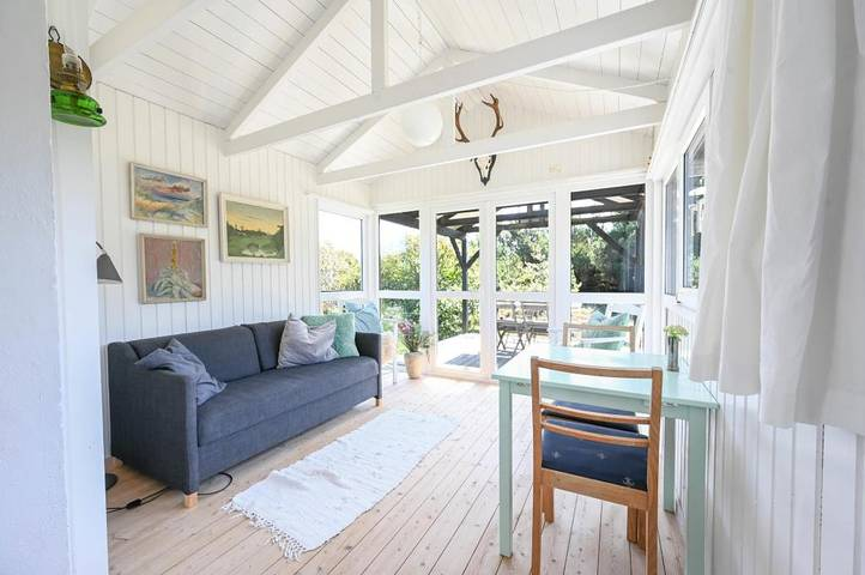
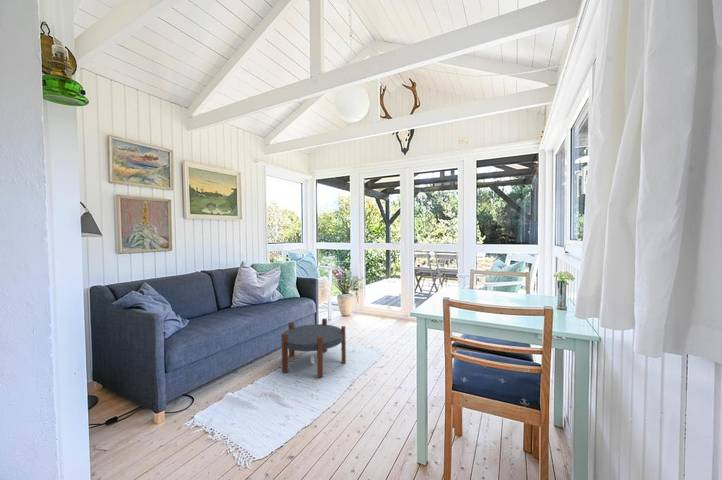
+ side table (312, 345)
